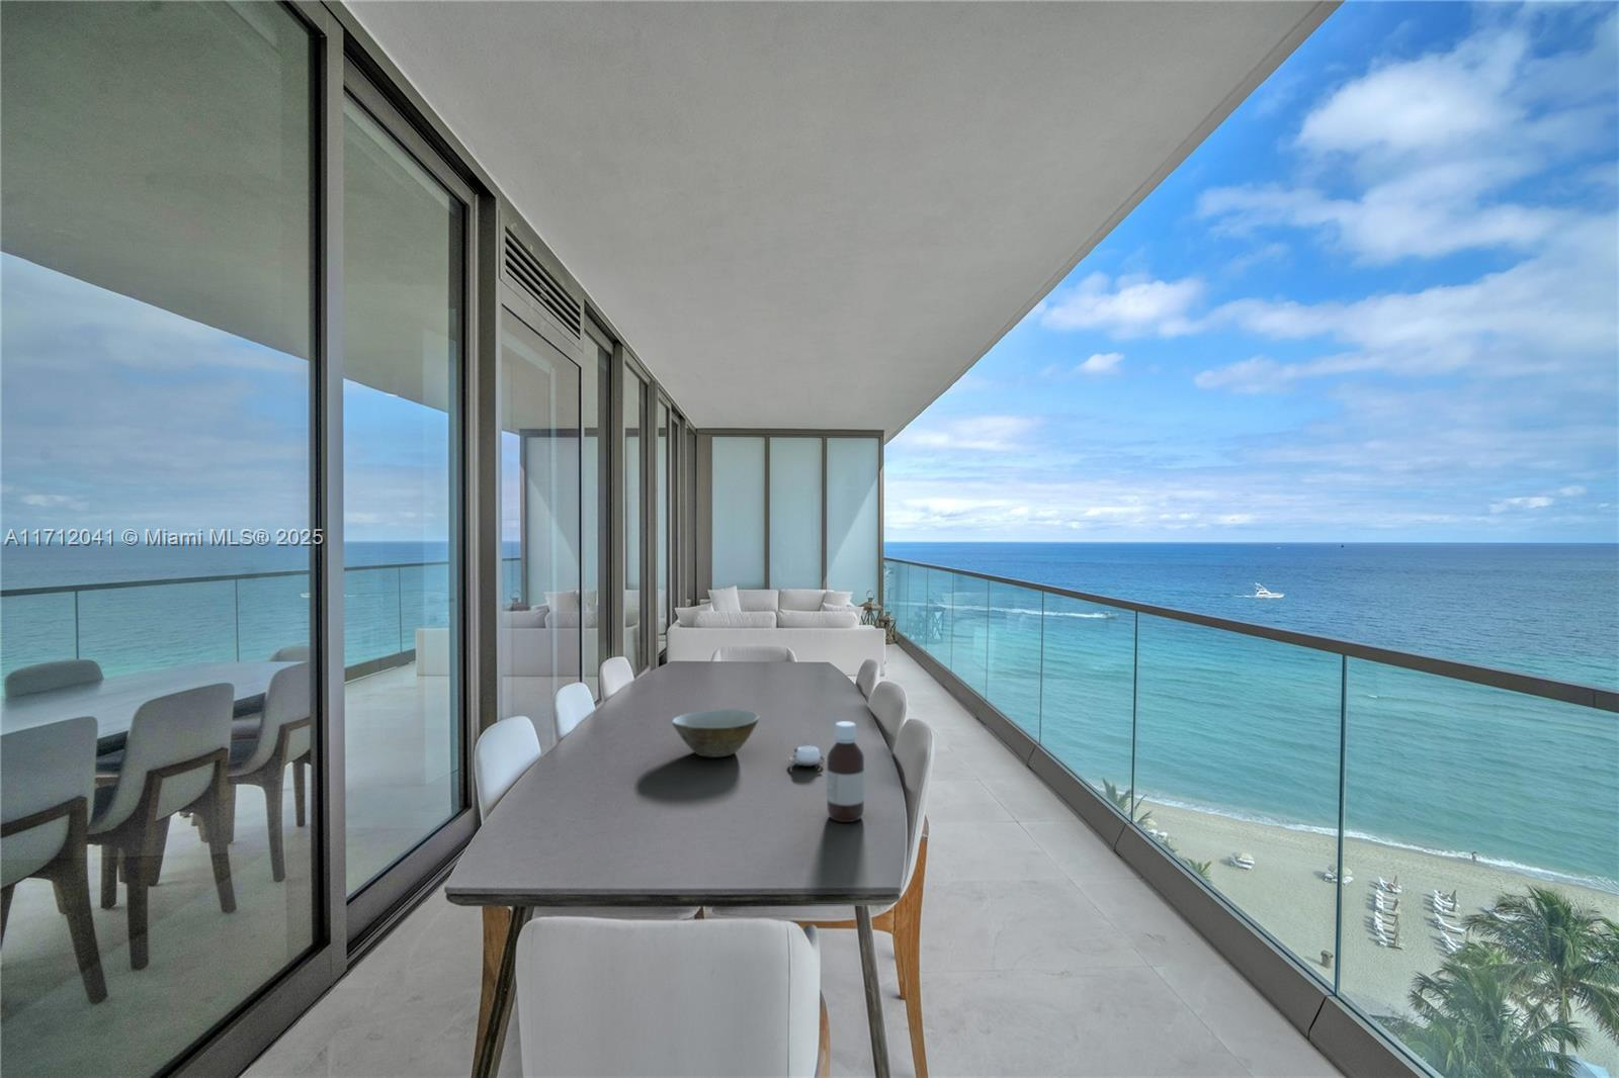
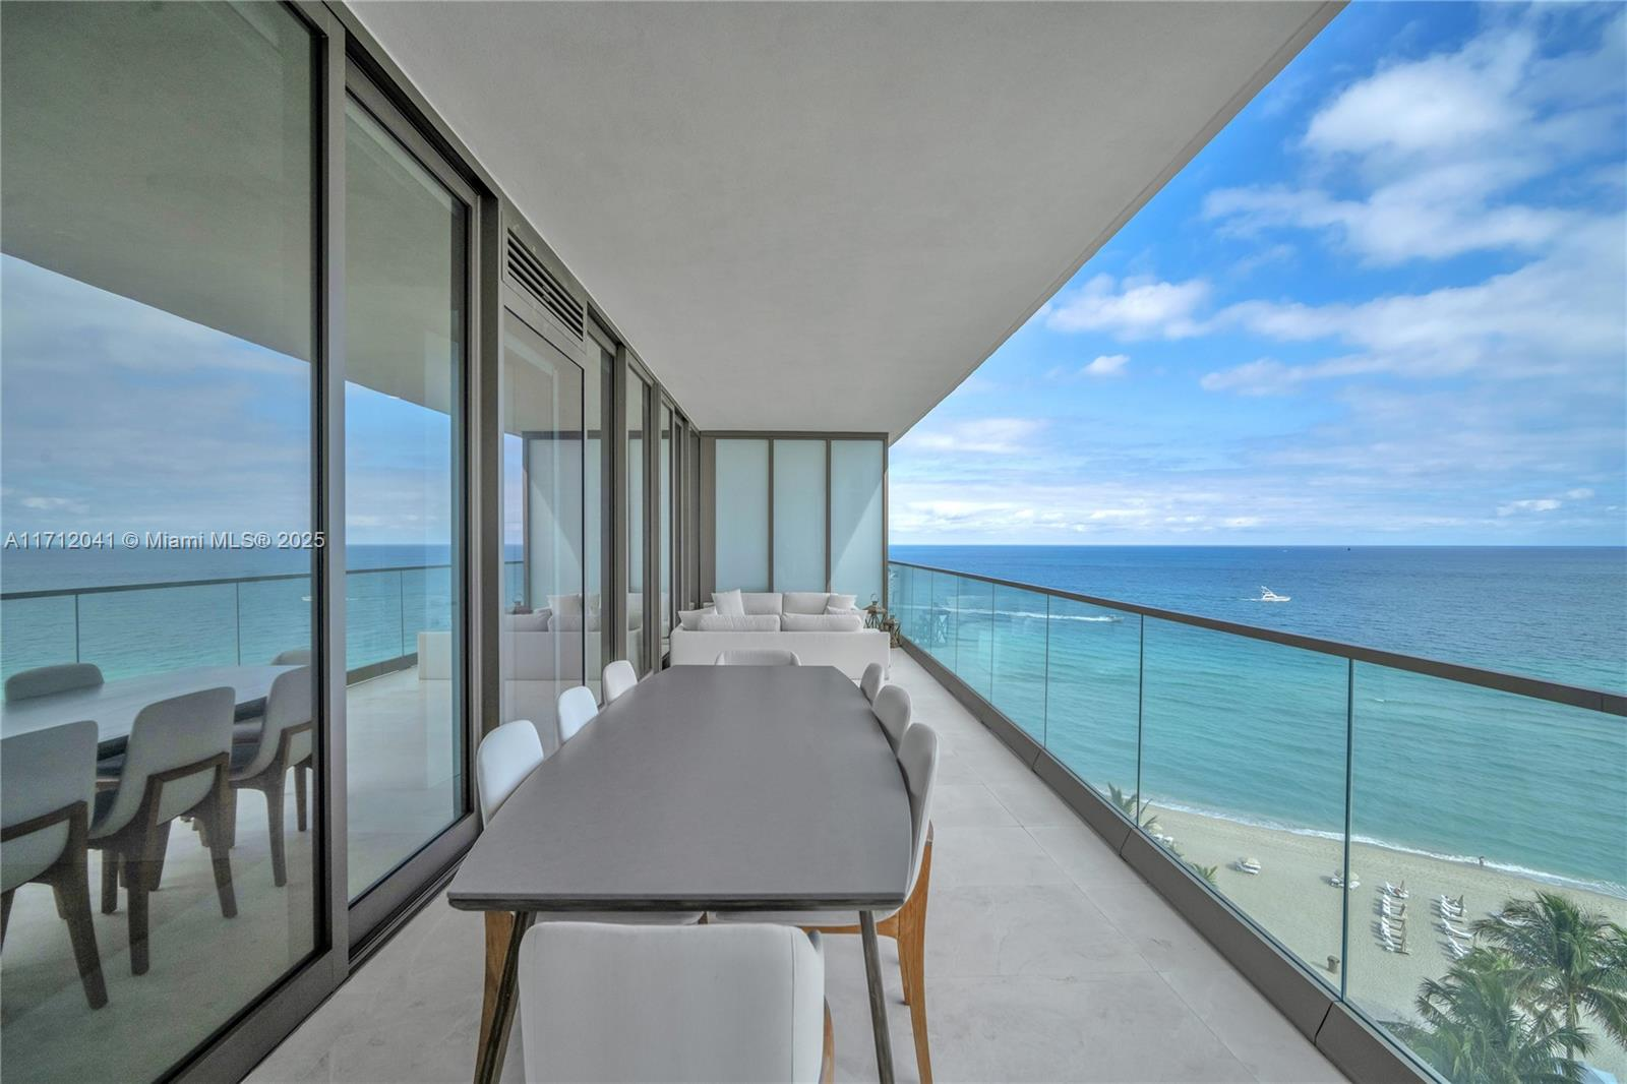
- bowl (715, 733)
- bottle (845, 770)
- cup (808, 757)
